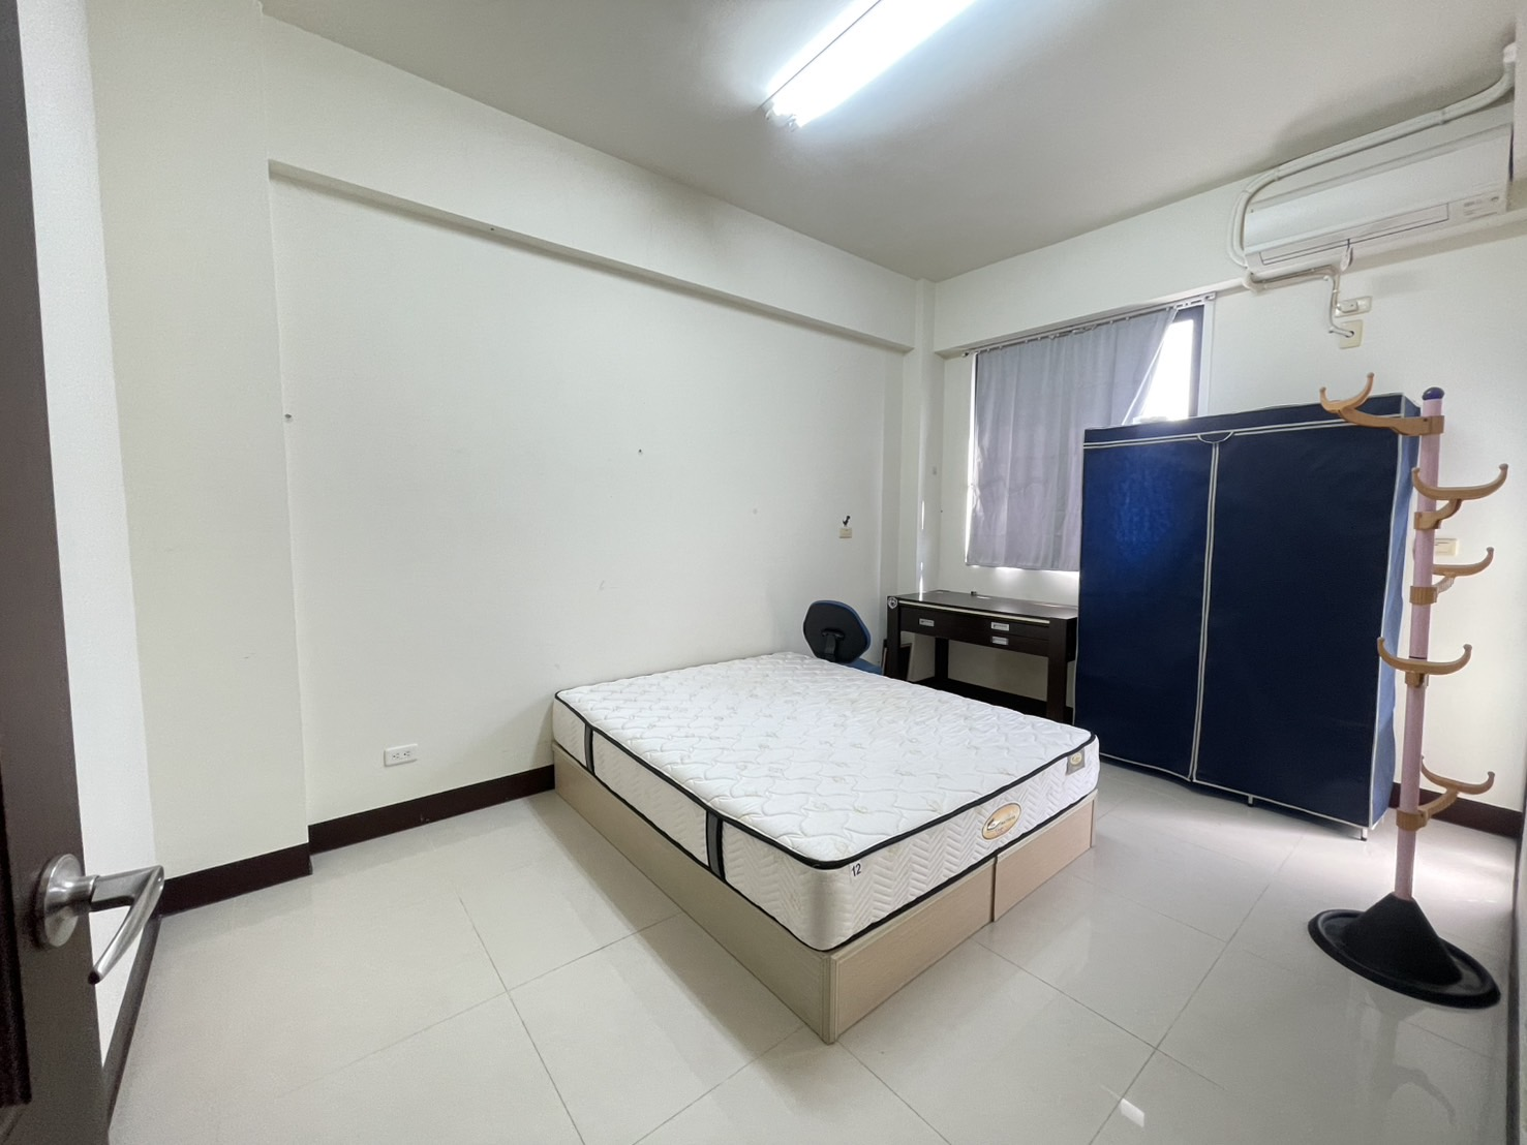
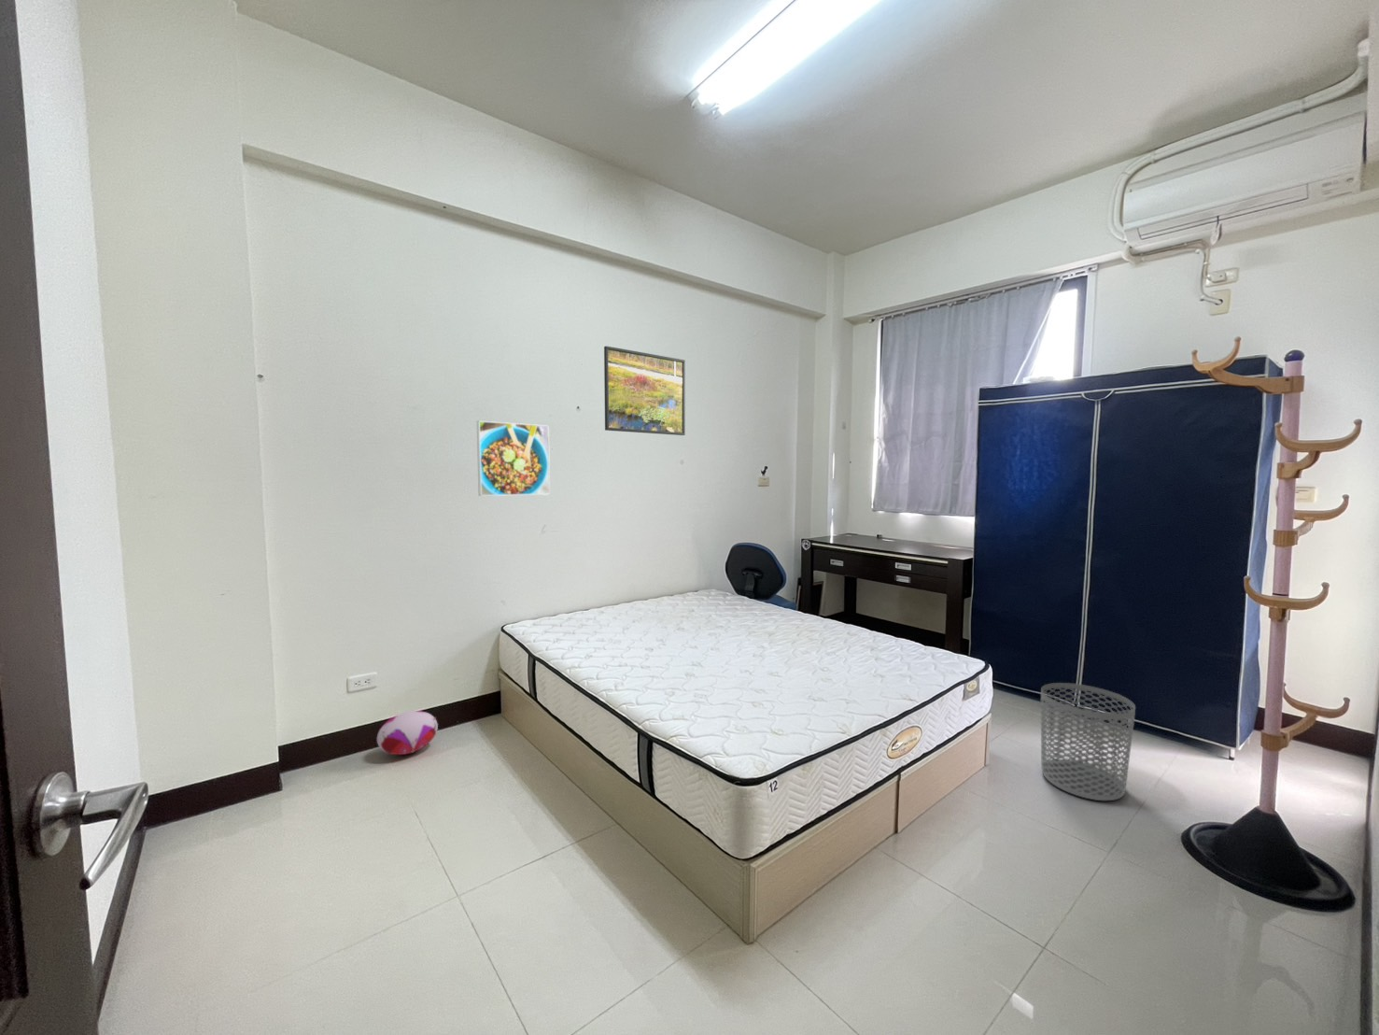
+ plush toy (408, 733)
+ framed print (514, 459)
+ waste bin (1085, 739)
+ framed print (647, 394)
